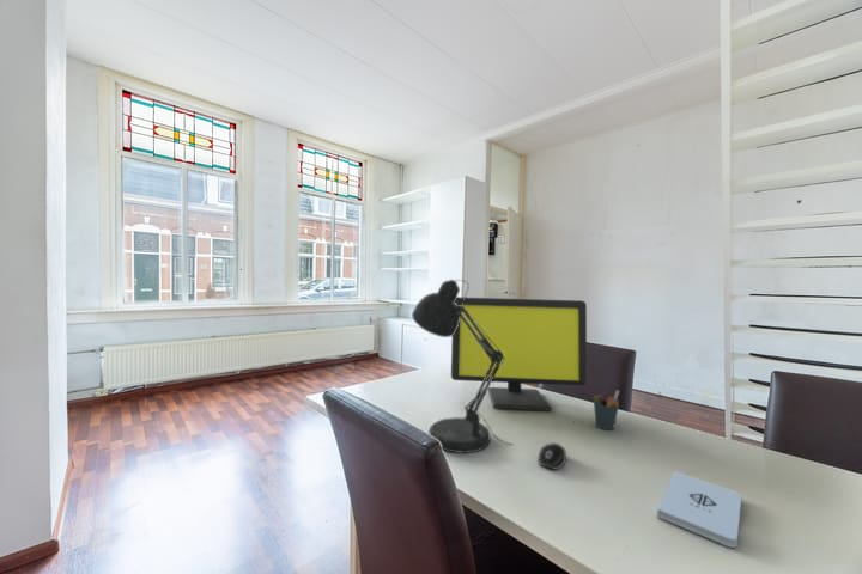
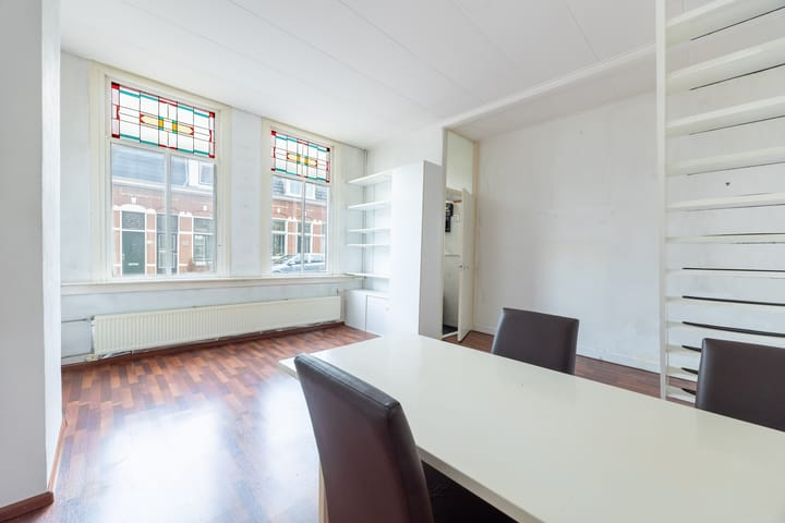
- pen holder (606, 408)
- notepad (700, 503)
- computer mouse (552, 452)
- desk lamp (449, 336)
- computer monitor (517, 349)
